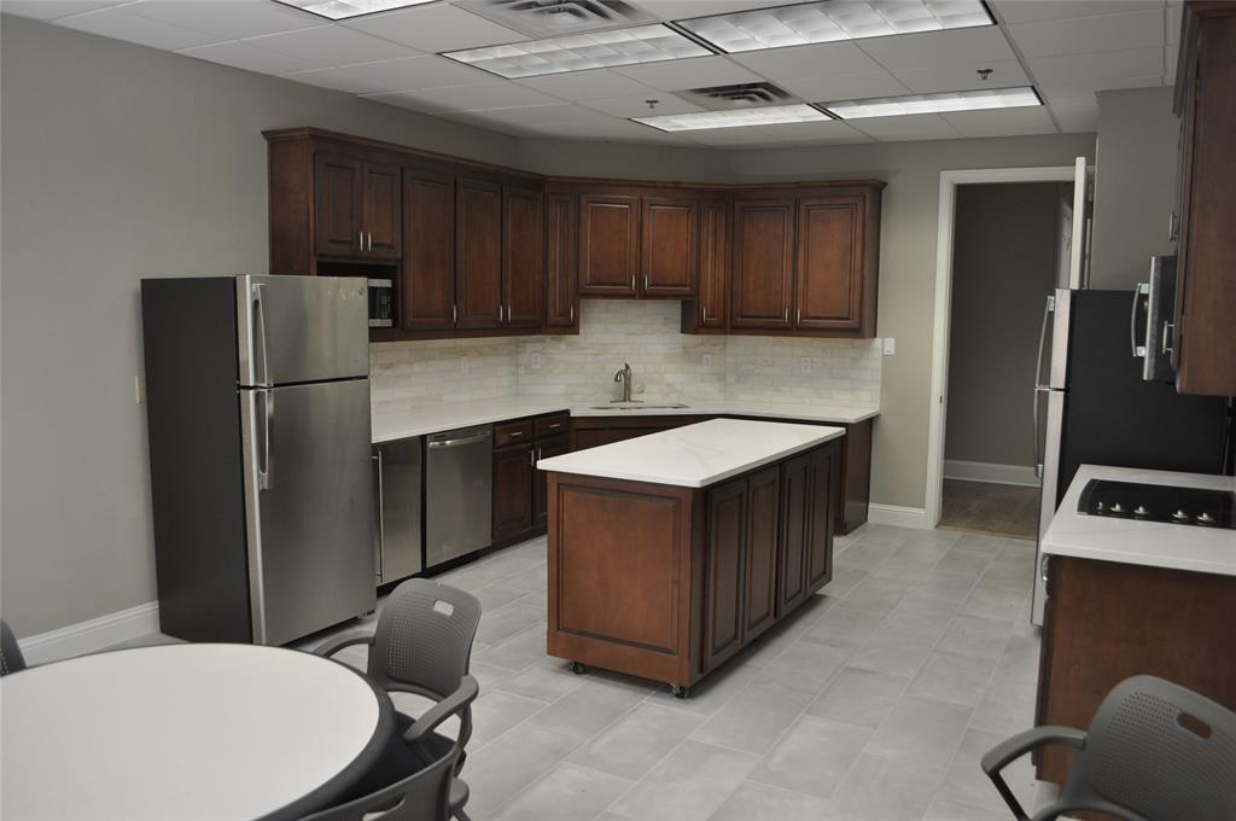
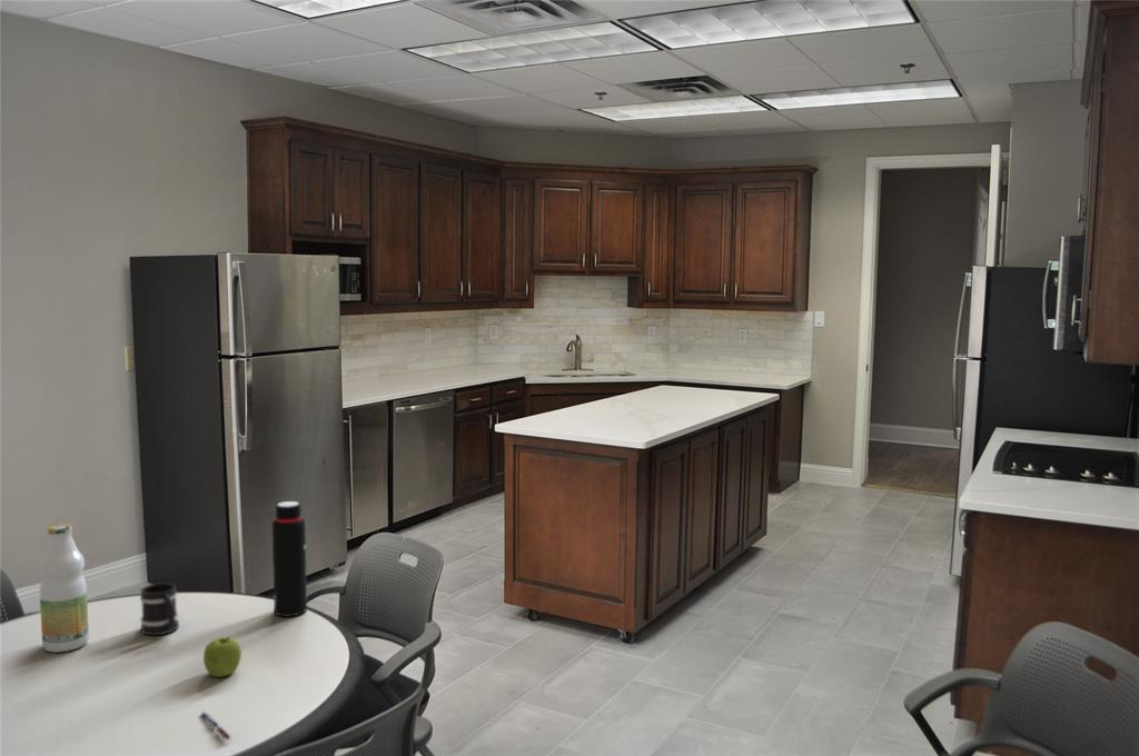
+ pen (215, 724)
+ mug (161, 609)
+ fruit (221, 655)
+ water bottle (289, 557)
+ bottle (62, 586)
